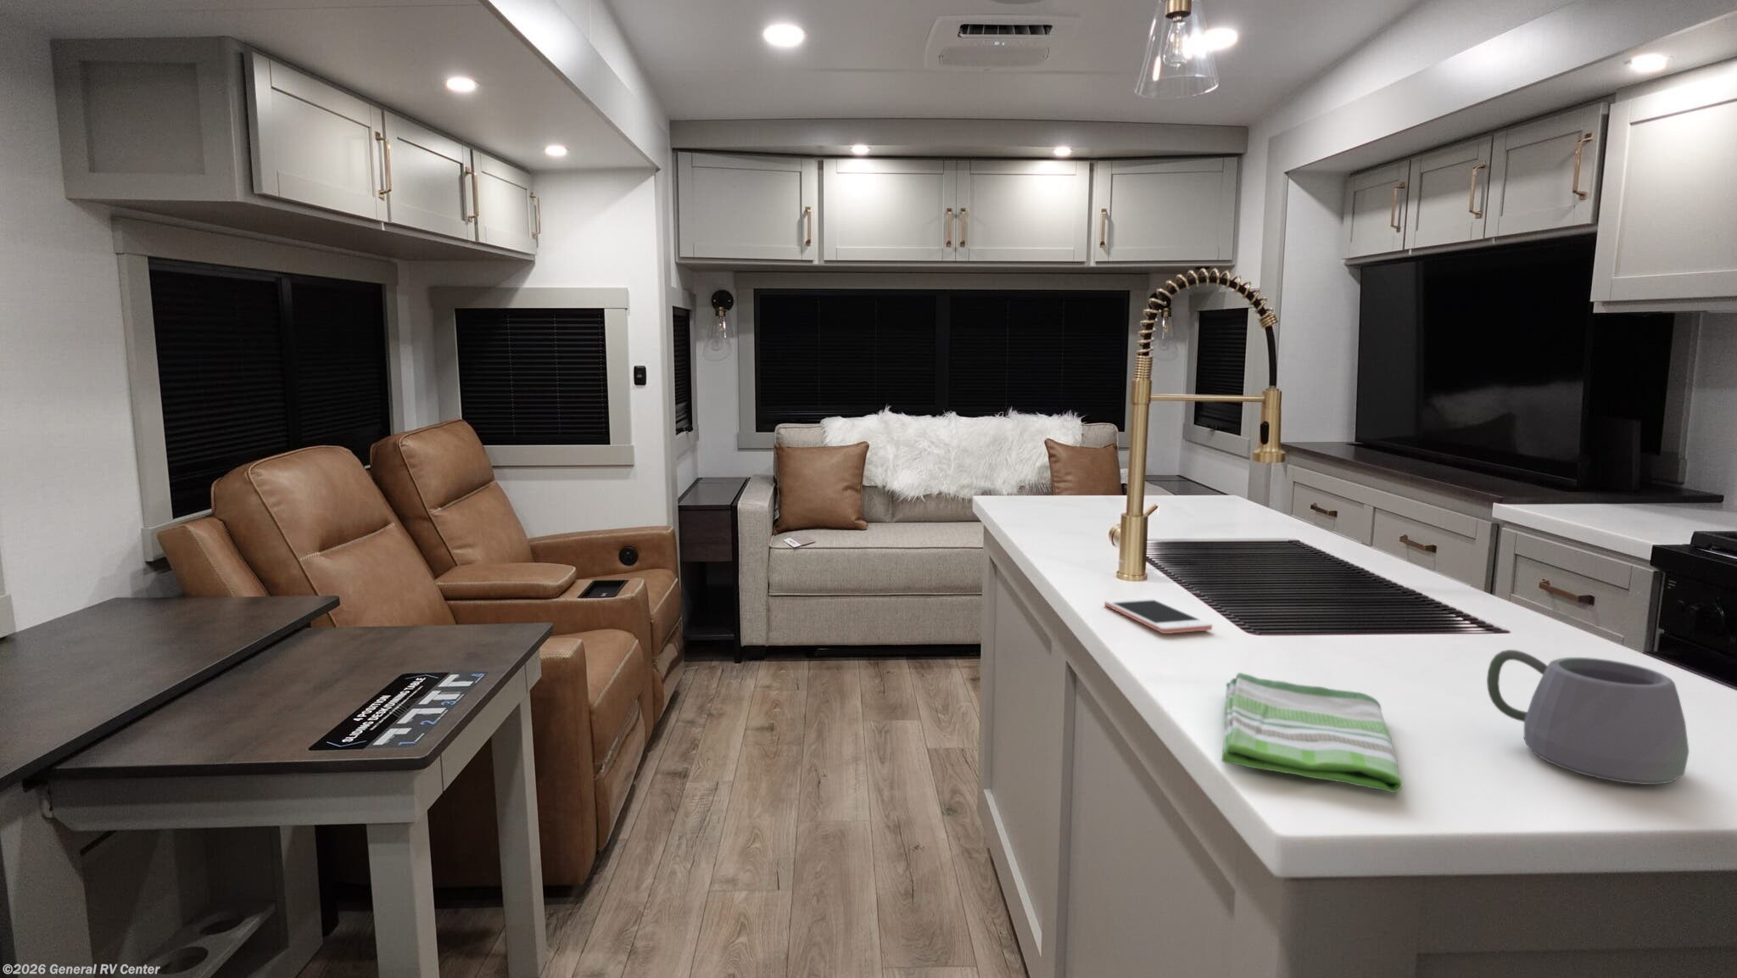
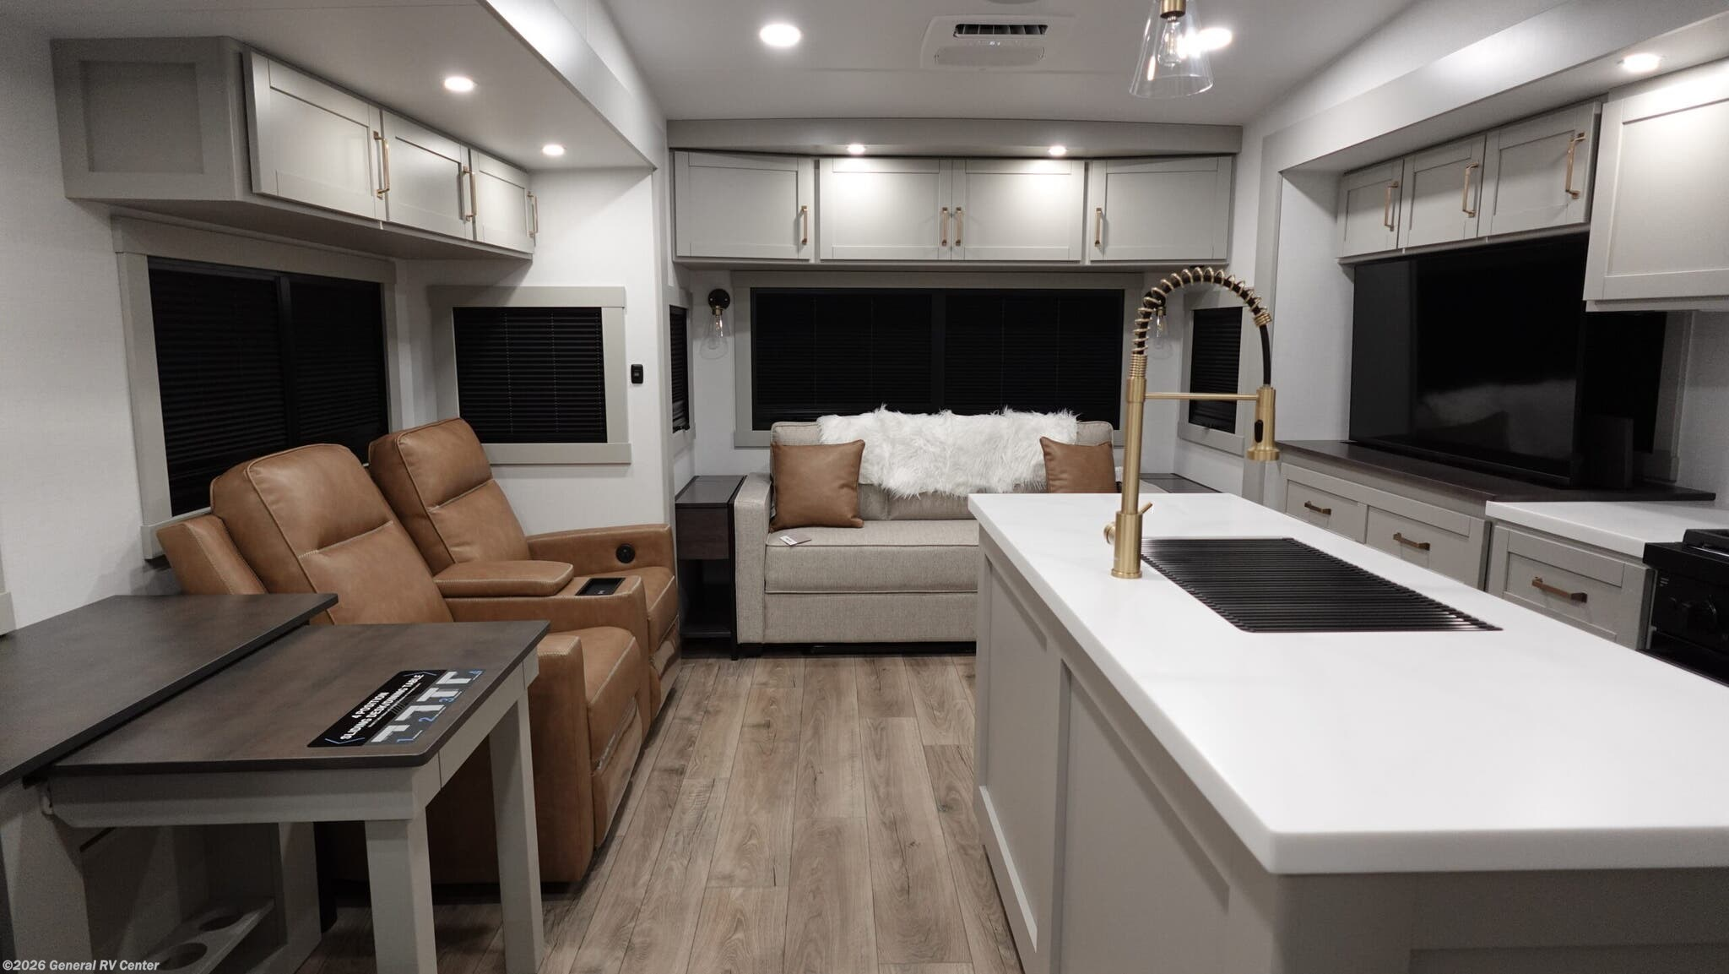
- mug (1585, 706)
- dish towel (1305, 724)
- cell phone (1155, 614)
